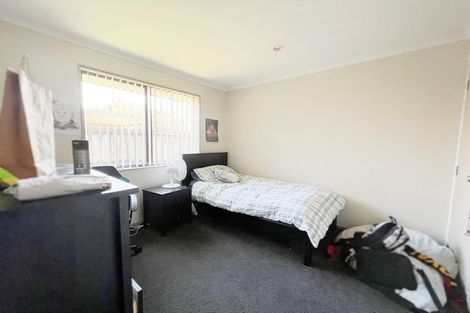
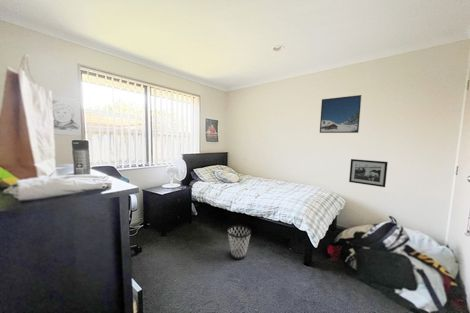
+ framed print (339, 115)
+ picture frame (367, 172)
+ wastebasket (239, 242)
